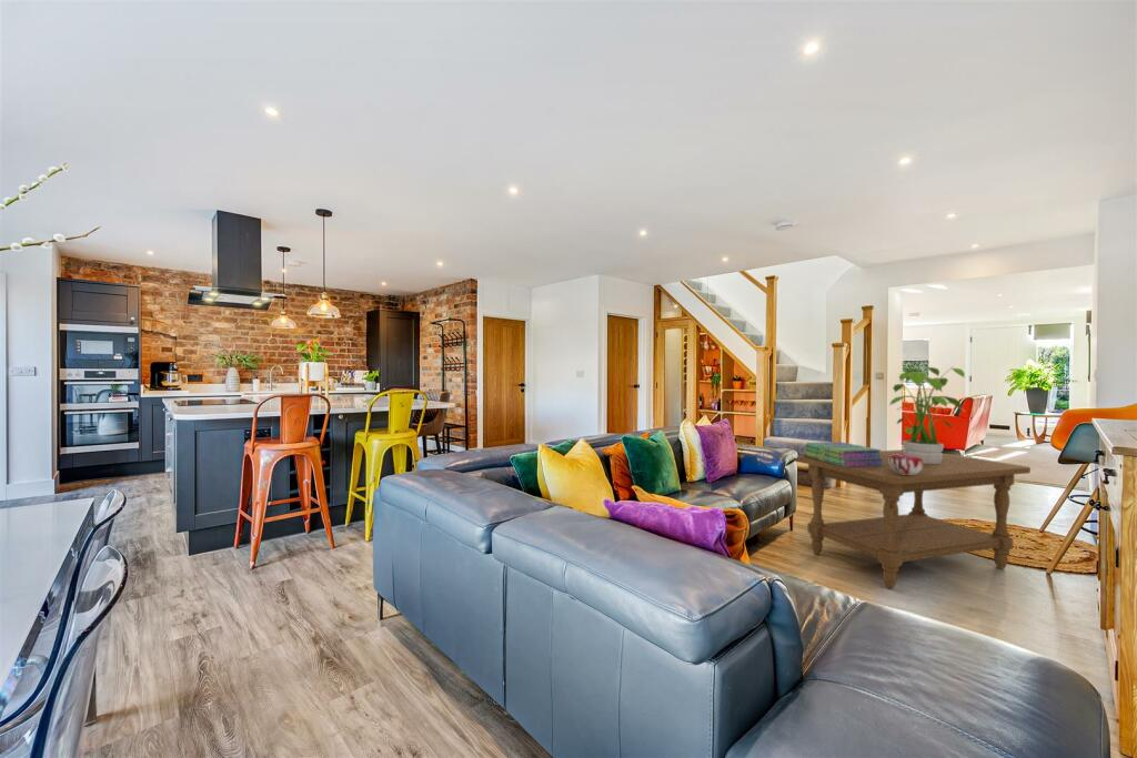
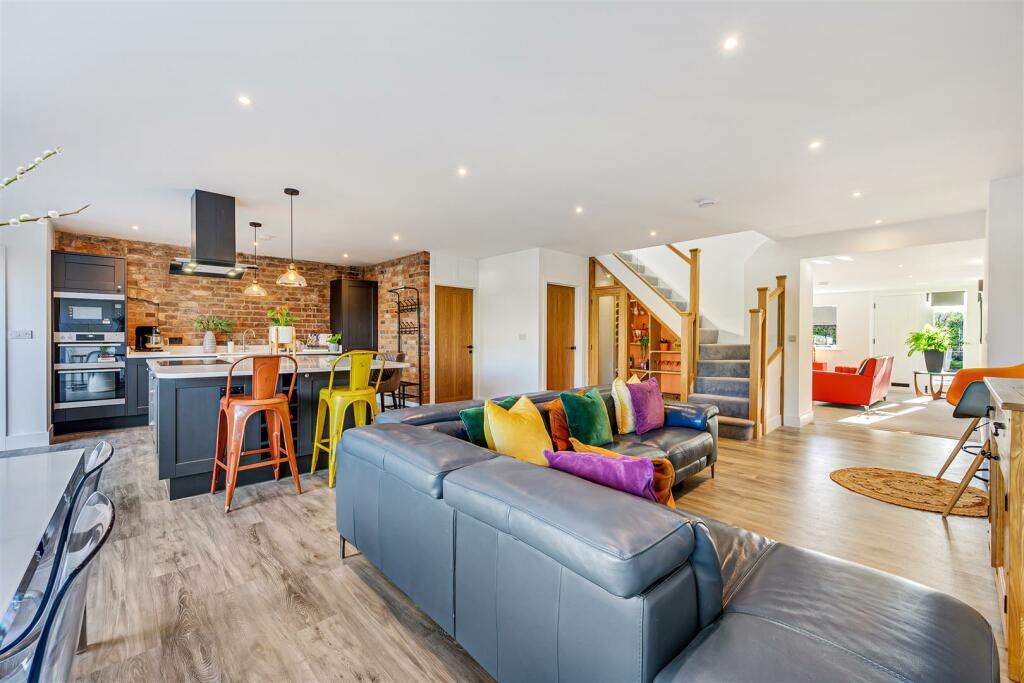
- stack of books (841, 453)
- potted plant (925, 414)
- coffee table (908, 513)
- decorative bowl (905, 465)
